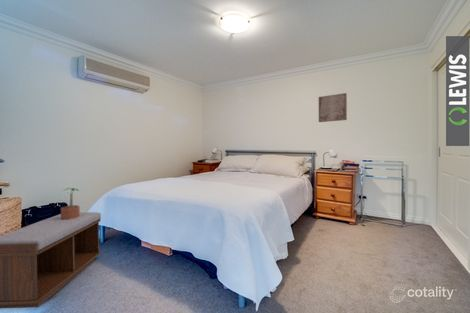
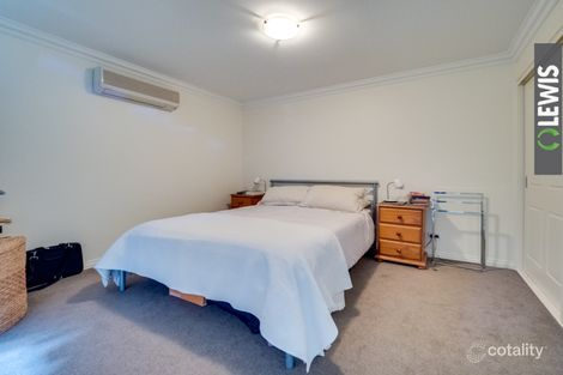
- potted plant (71, 202)
- wall art (332, 108)
- bench (53, 251)
